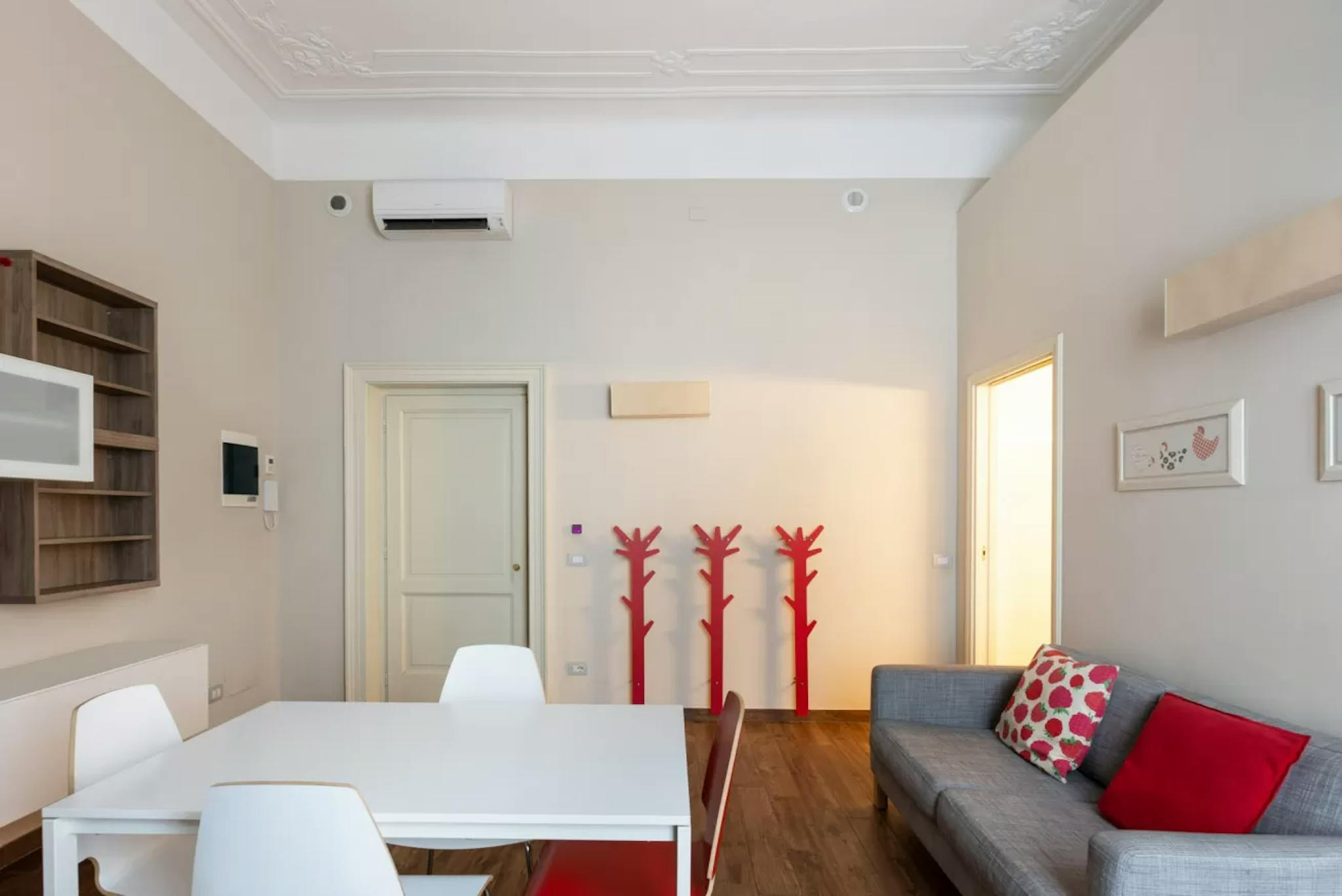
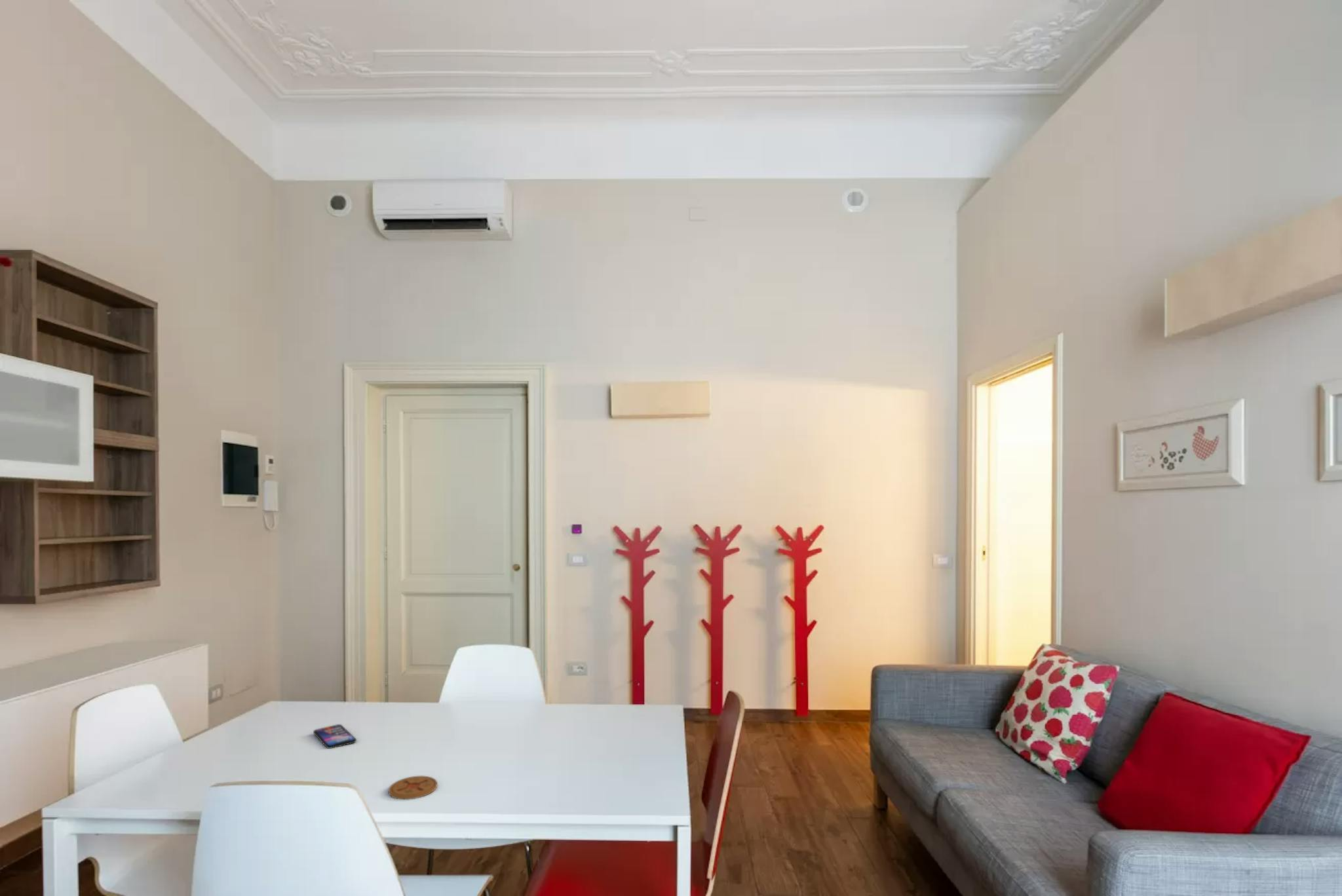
+ smartphone (334, 736)
+ coaster (413, 787)
